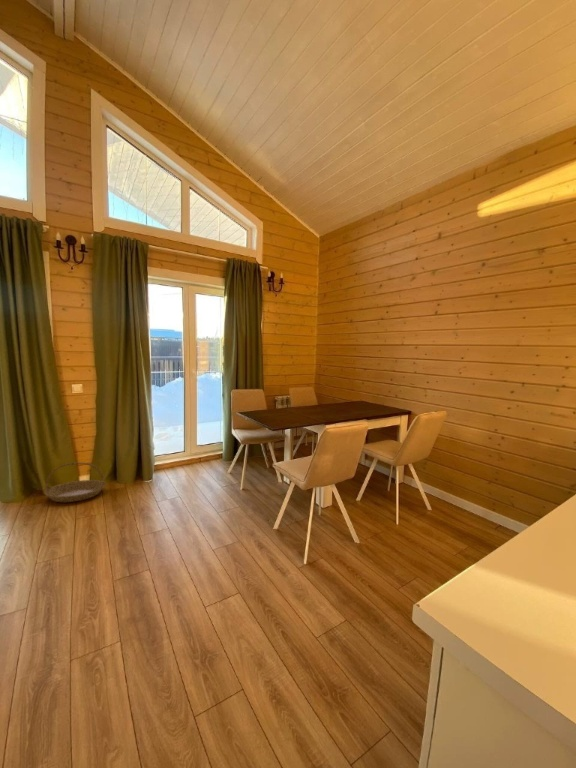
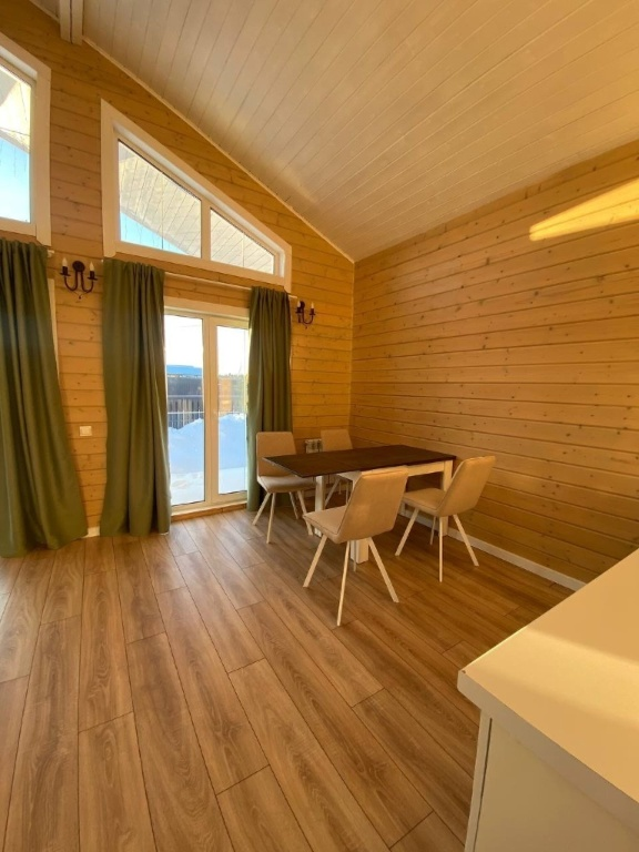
- basket (75, 481)
